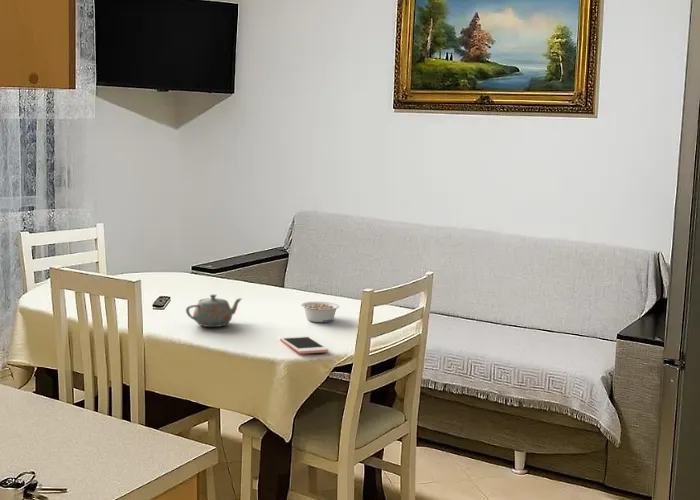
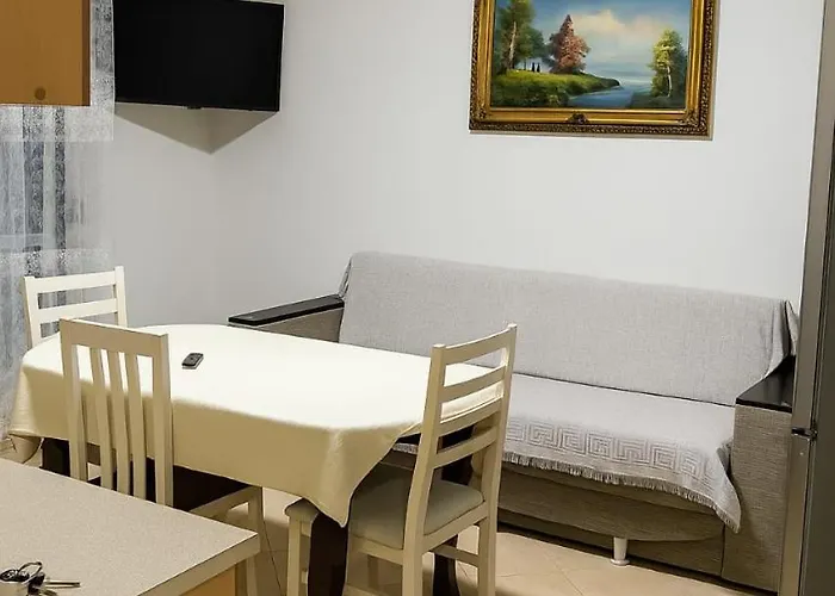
- legume (320, 311)
- cell phone (303, 344)
- teapot (214, 309)
